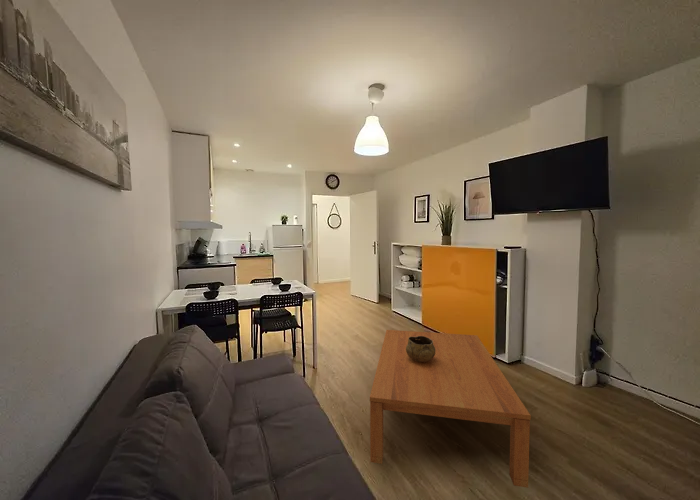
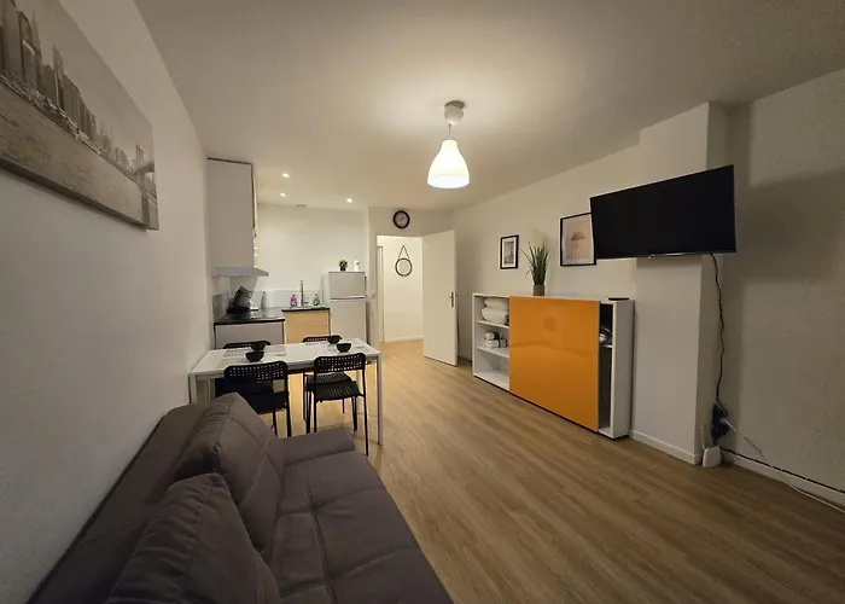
- decorative bowl (420, 349)
- coffee table (435, 384)
